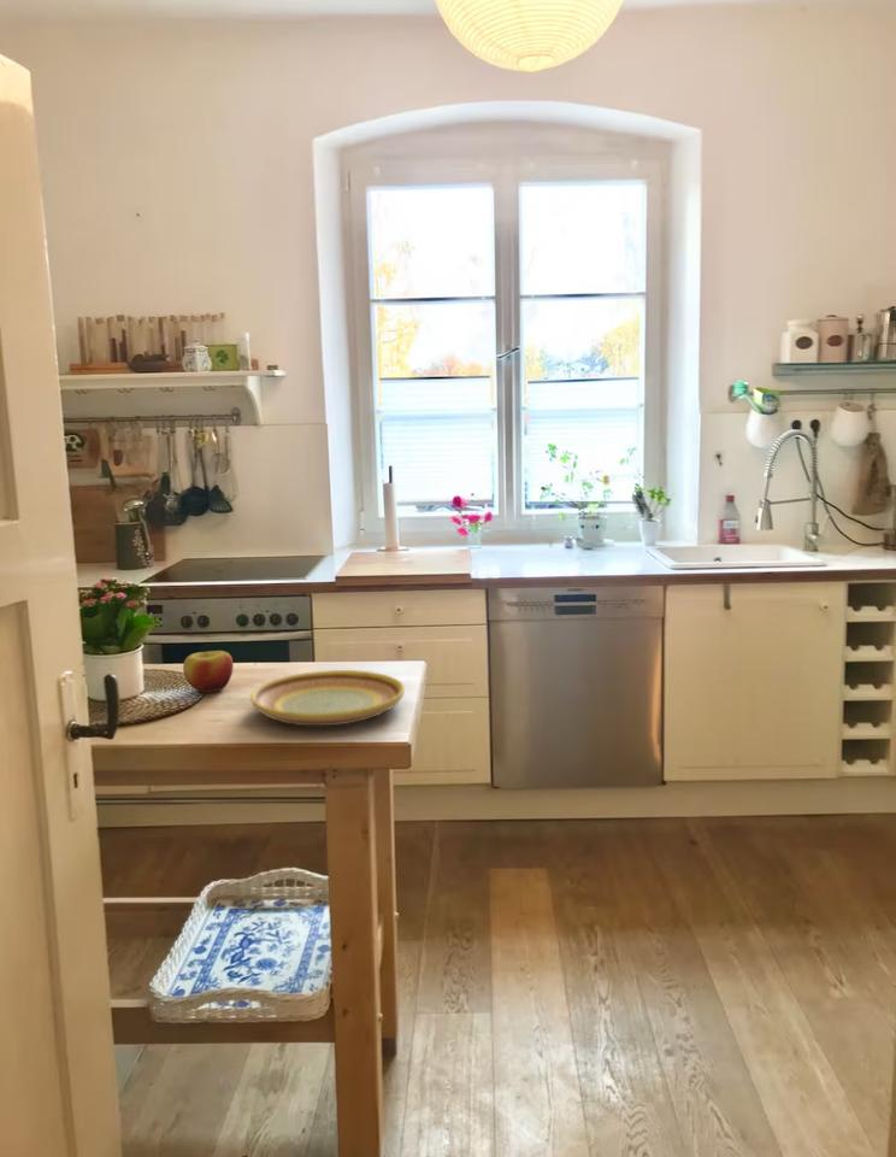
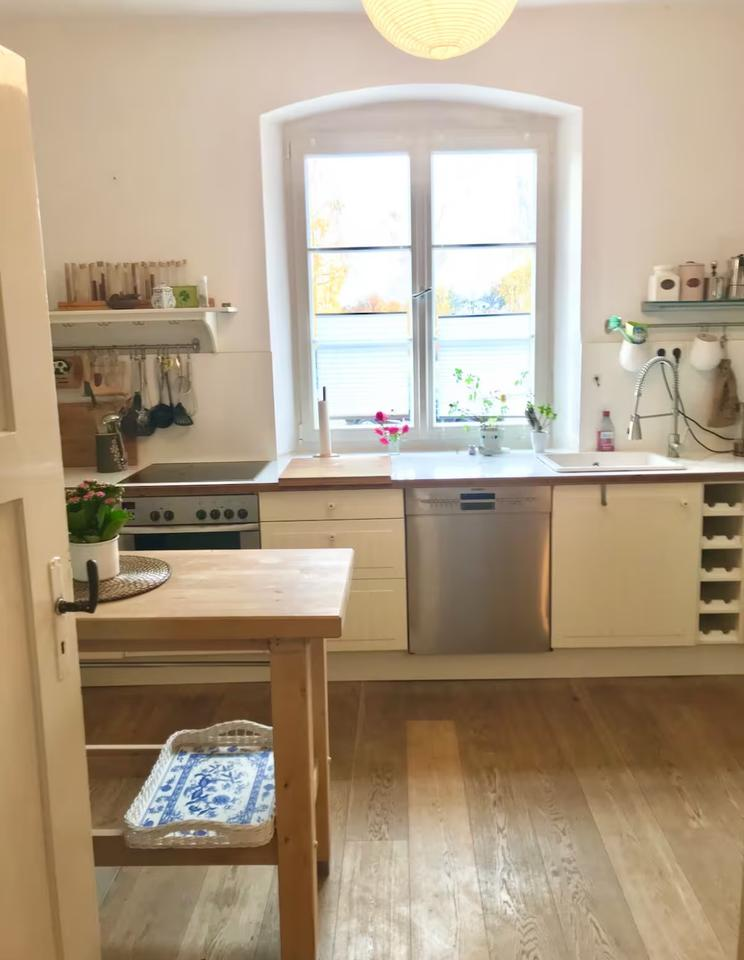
- apple (208, 670)
- plate (329, 699)
